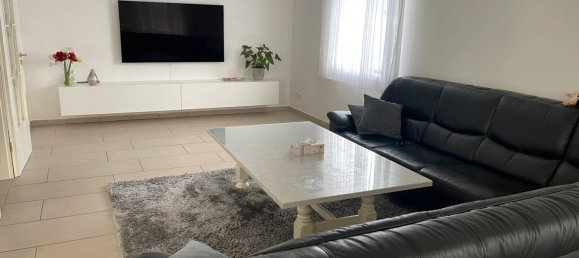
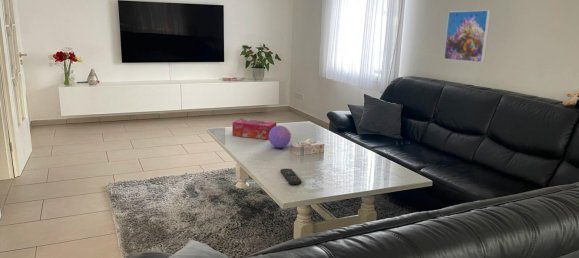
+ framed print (465, 36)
+ tissue box (254, 128)
+ remote control (290, 176)
+ decorative ball (279, 136)
